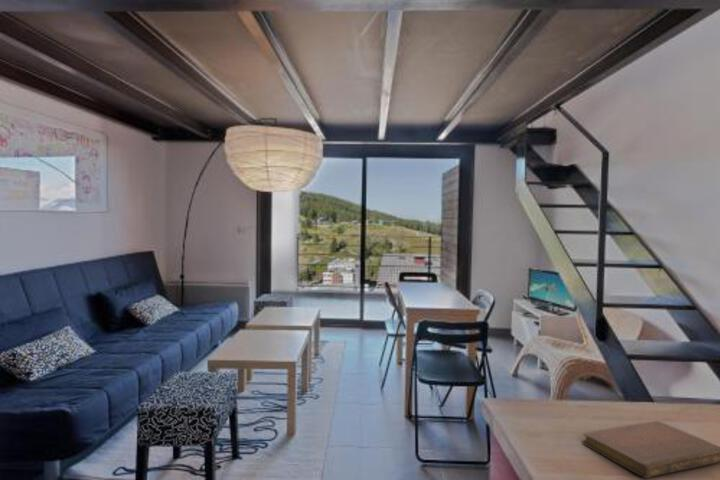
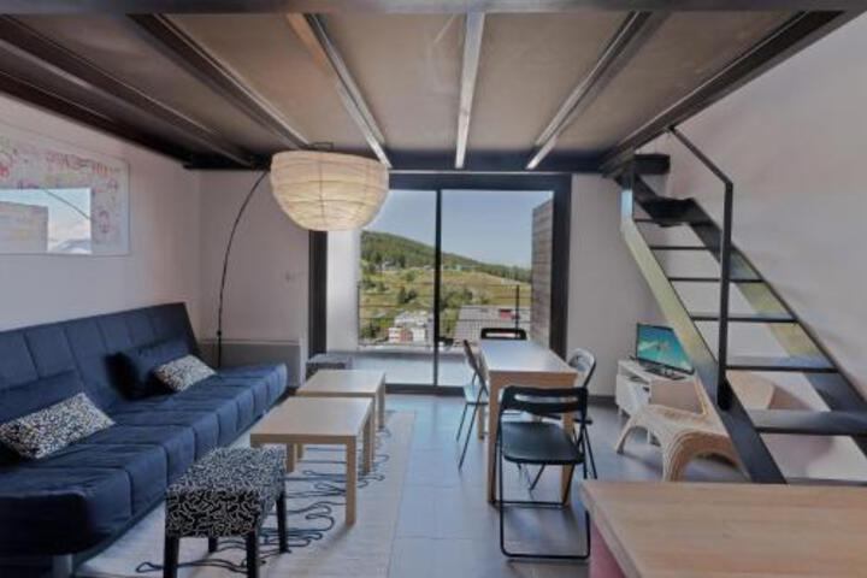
- notebook (652, 446)
